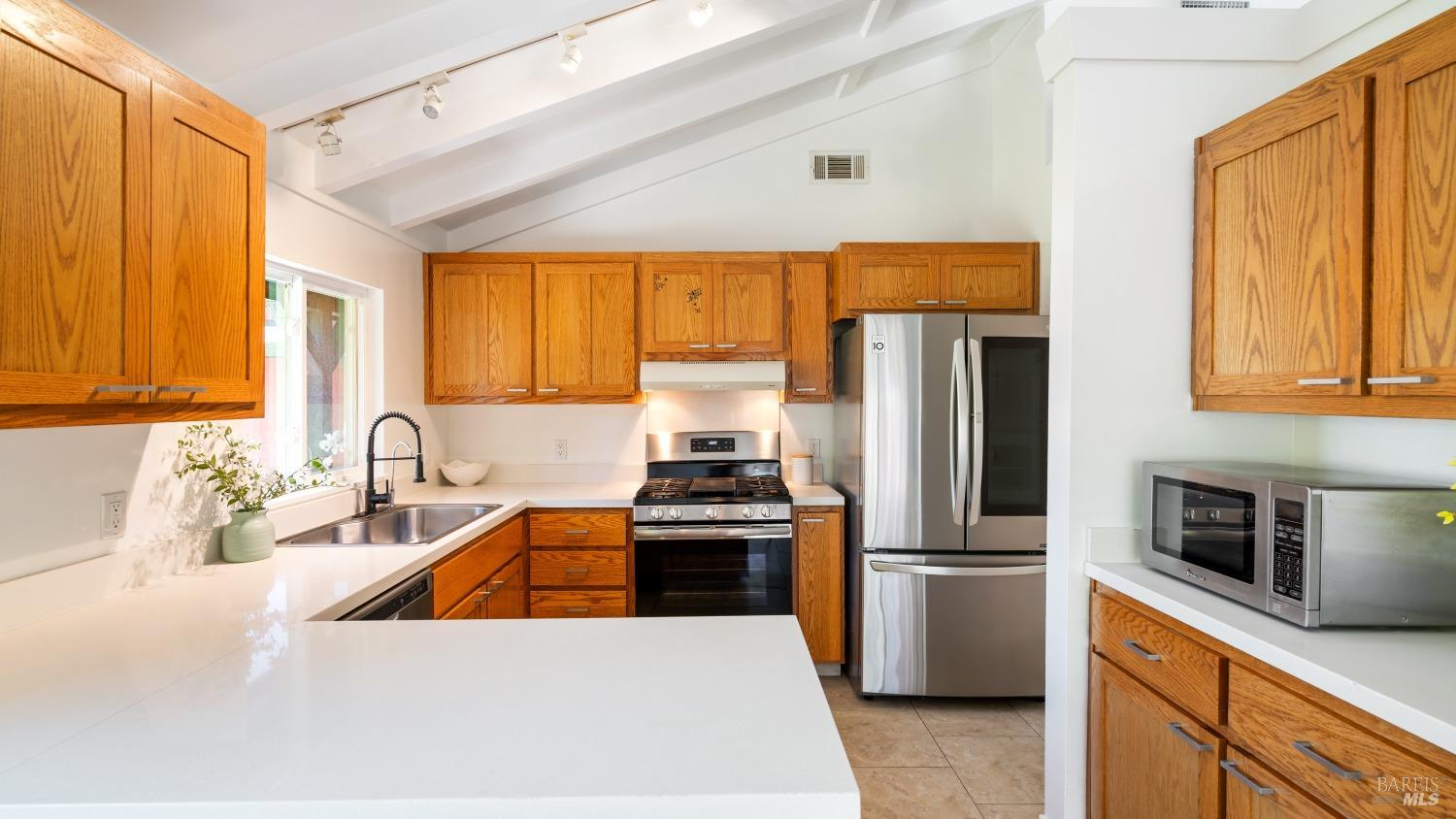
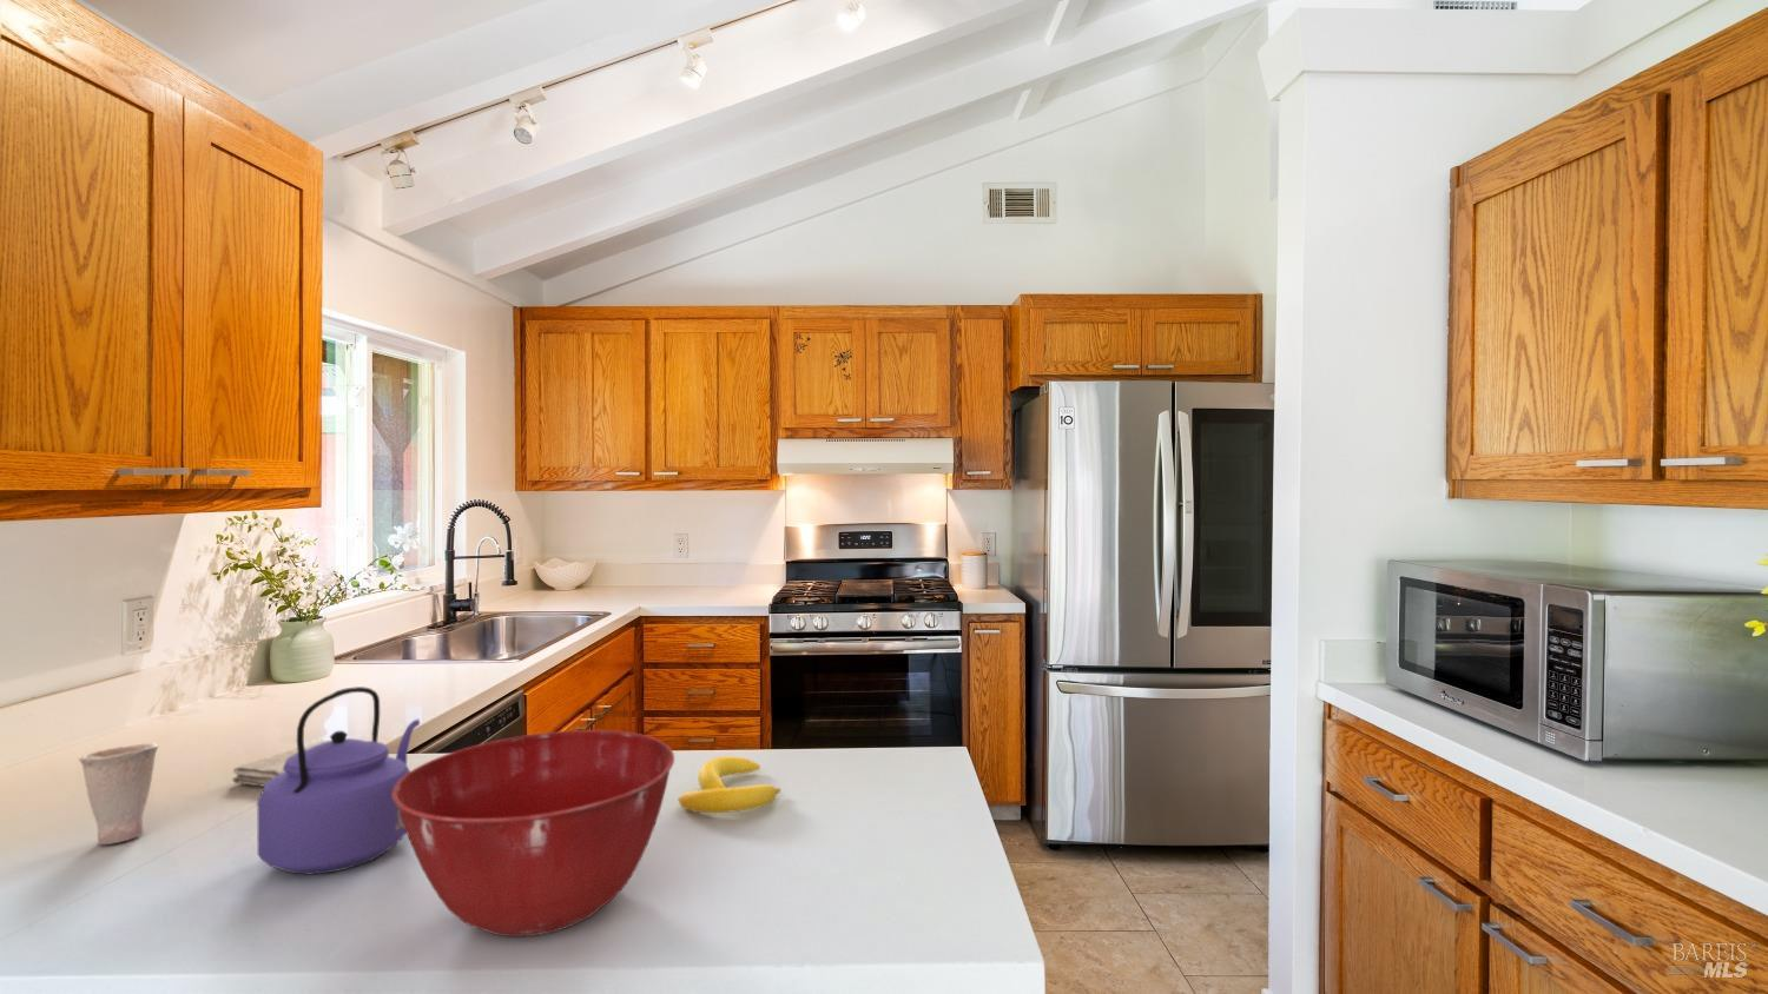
+ washcloth (305, 749)
+ mixing bowl (542, 835)
+ kettle (357, 765)
+ banana (736, 786)
+ cup (119, 791)
